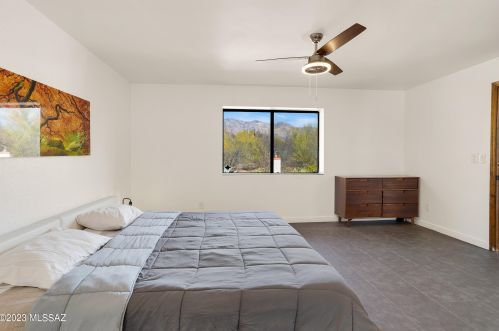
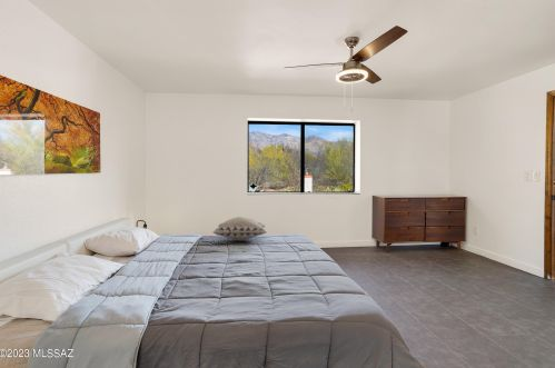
+ decorative pillow (240, 228)
